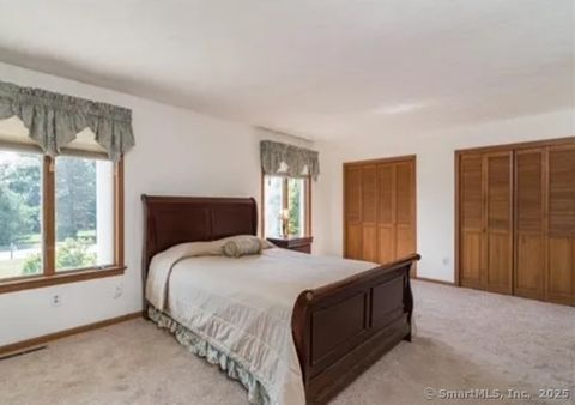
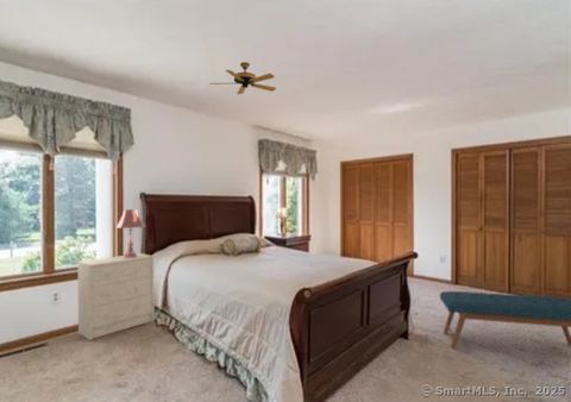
+ table lamp (130, 232)
+ bench (512, 321)
+ ceiling fan (243, 82)
+ dresser (117, 293)
